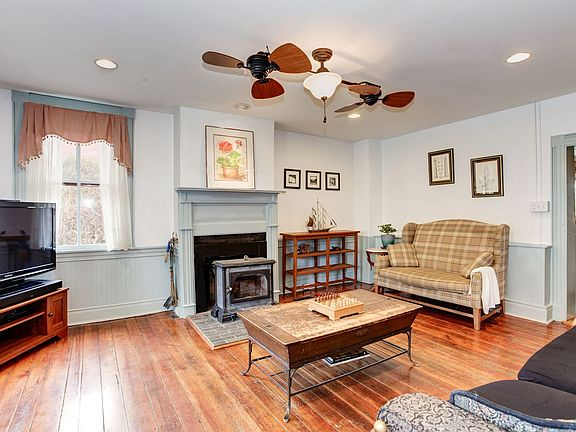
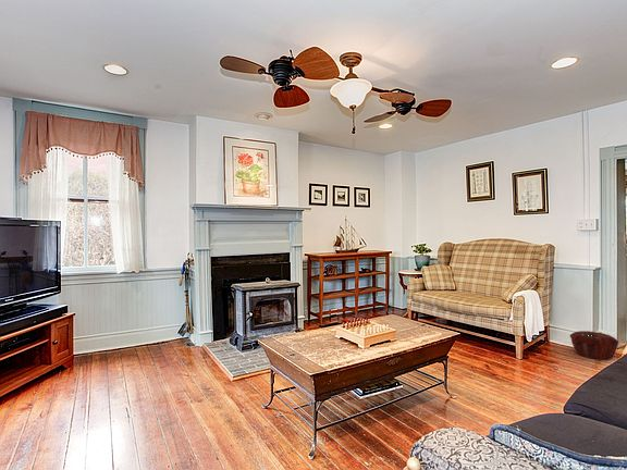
+ woven basket (593, 343)
